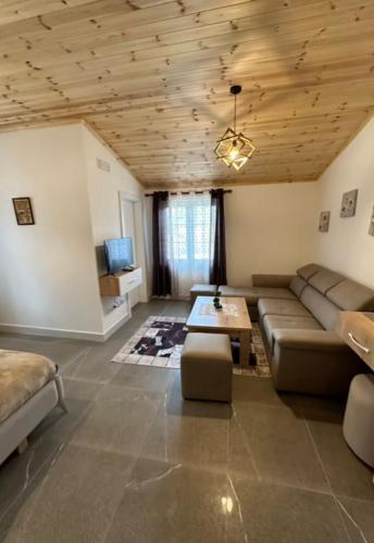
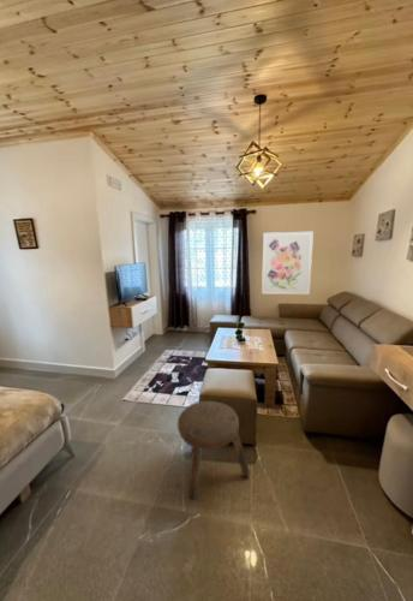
+ wall art (286, 263)
+ stool (214, 447)
